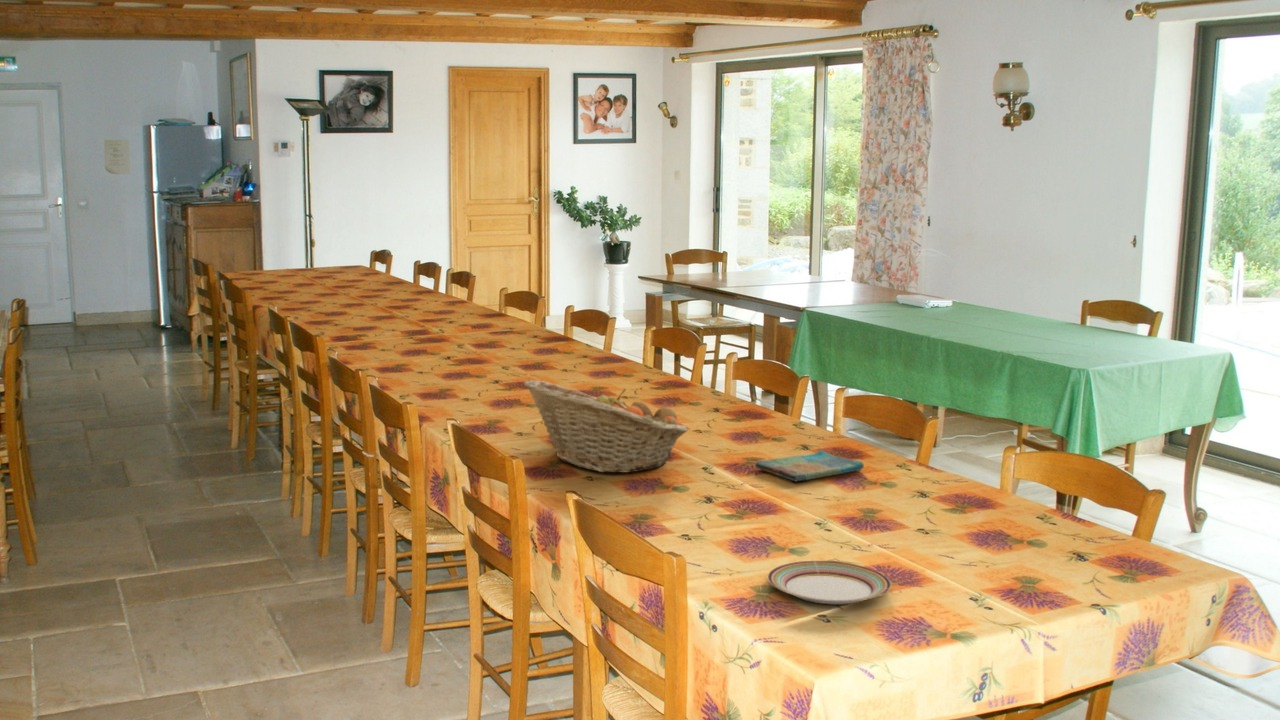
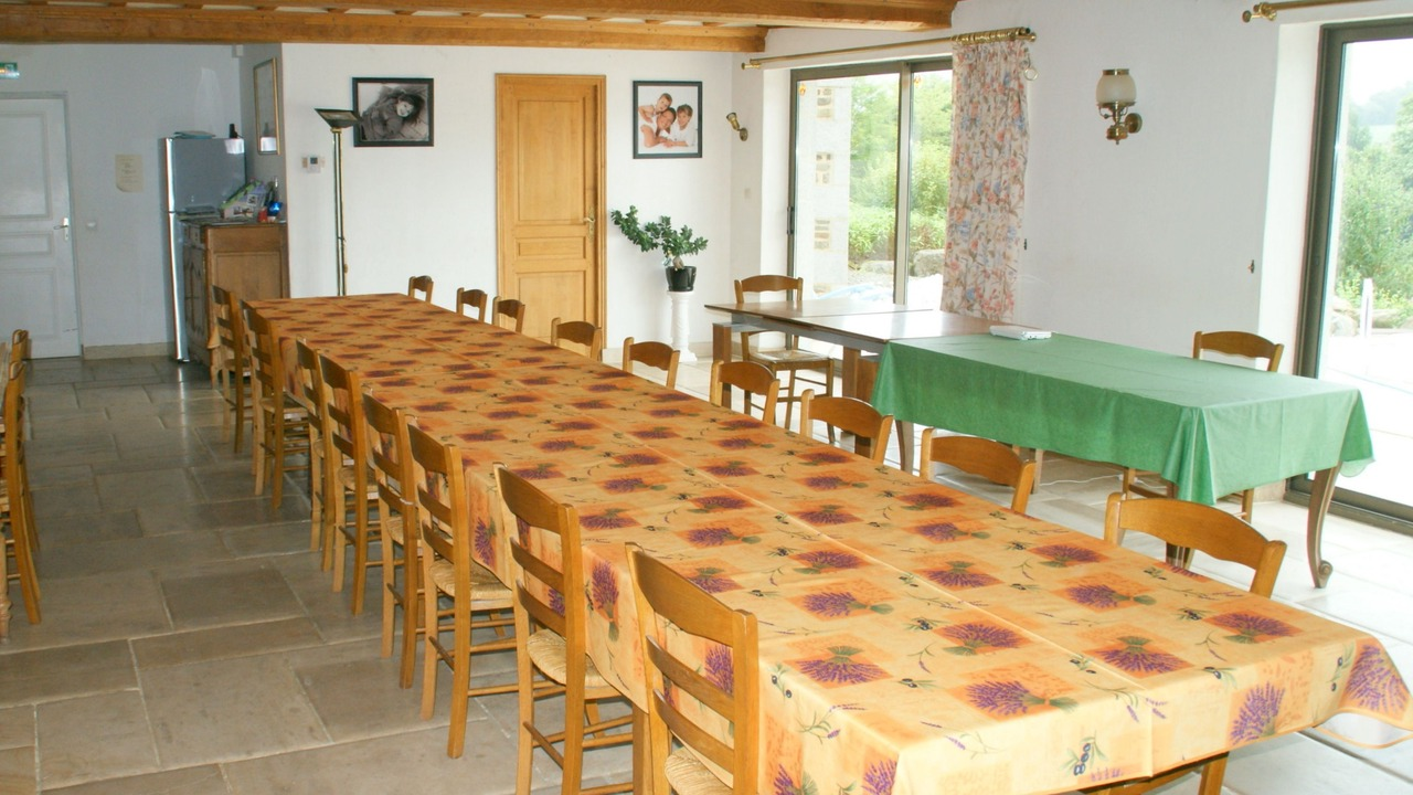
- plate (828, 584)
- dish towel (809, 465)
- fruit basket (603, 420)
